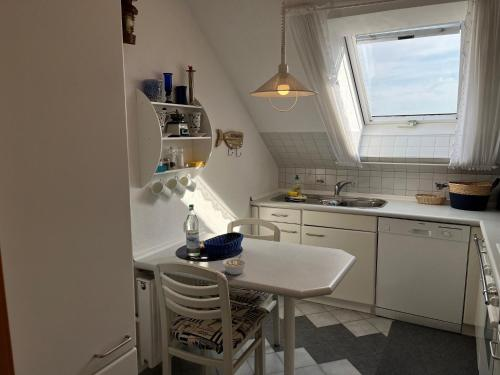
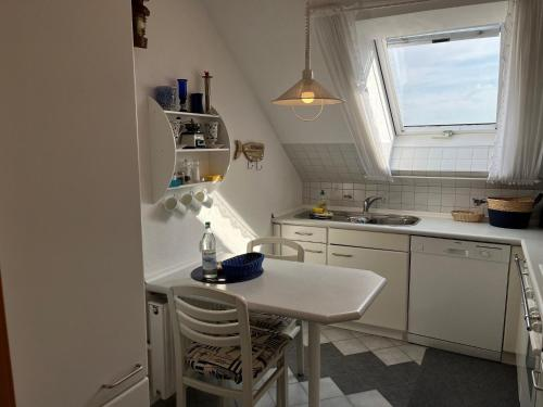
- legume (234, 265)
